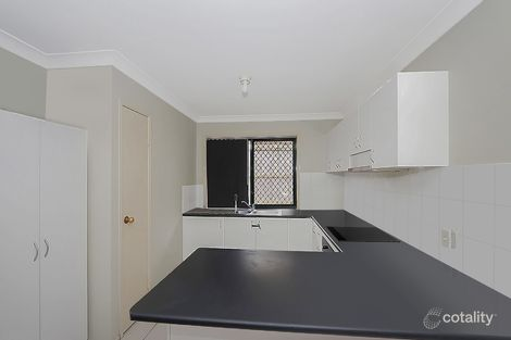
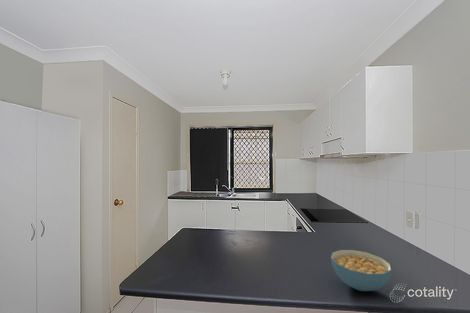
+ cereal bowl (359, 273)
